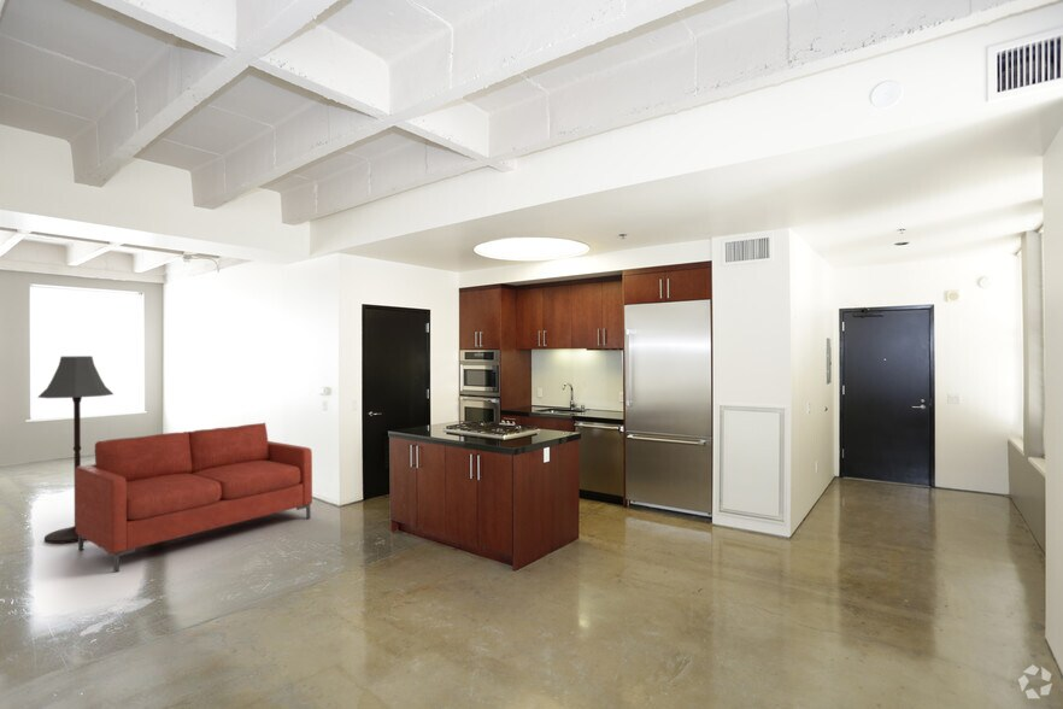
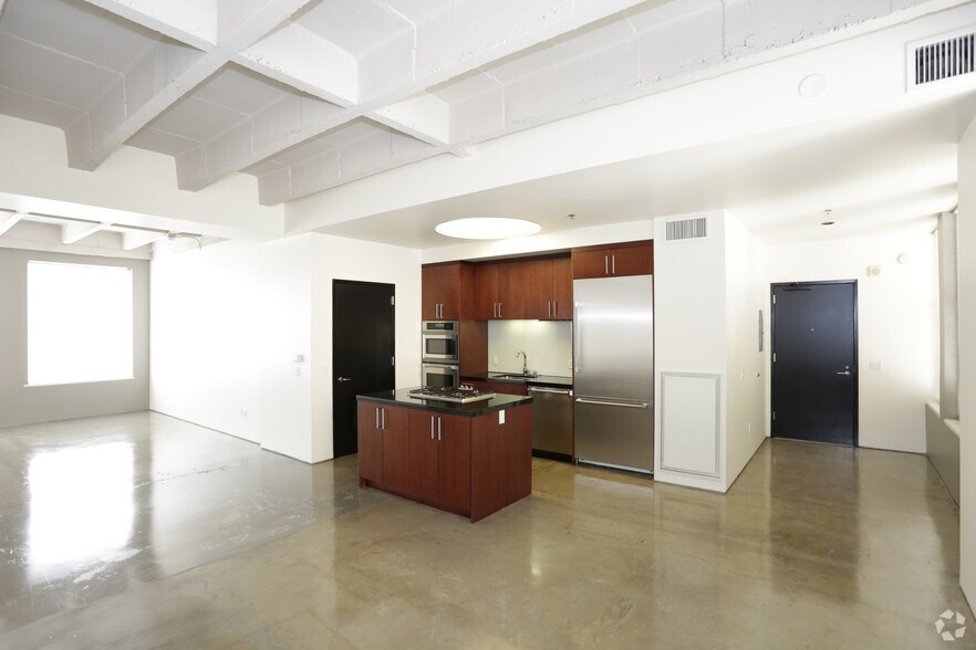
- sofa (204, 482)
- floor lamp (77, 445)
